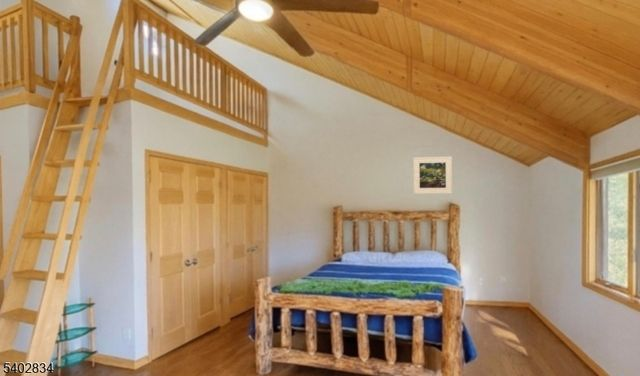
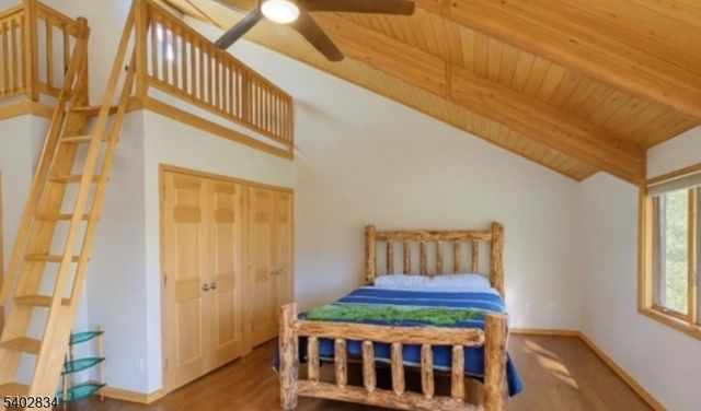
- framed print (432, 175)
